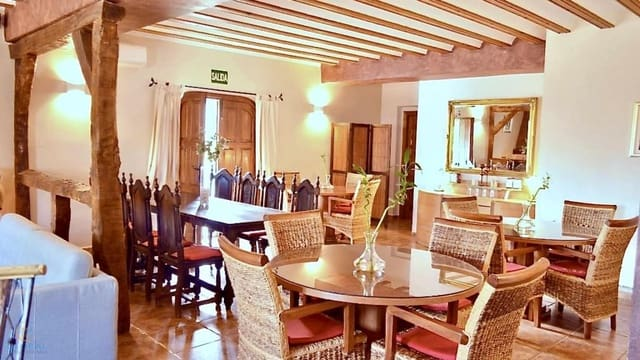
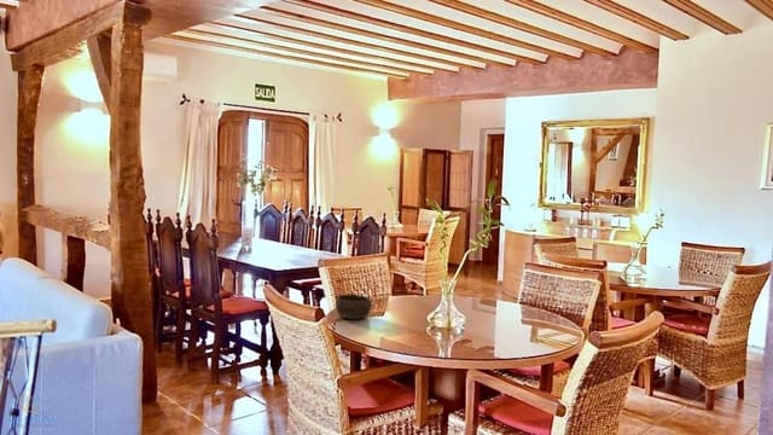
+ bowl (353, 306)
